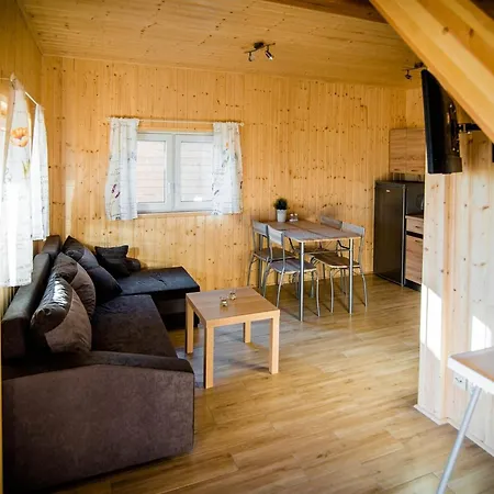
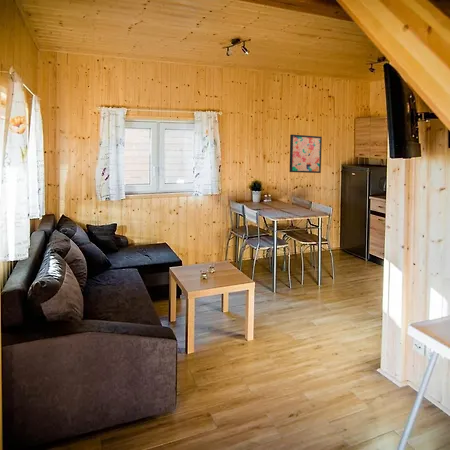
+ wall art (305, 154)
